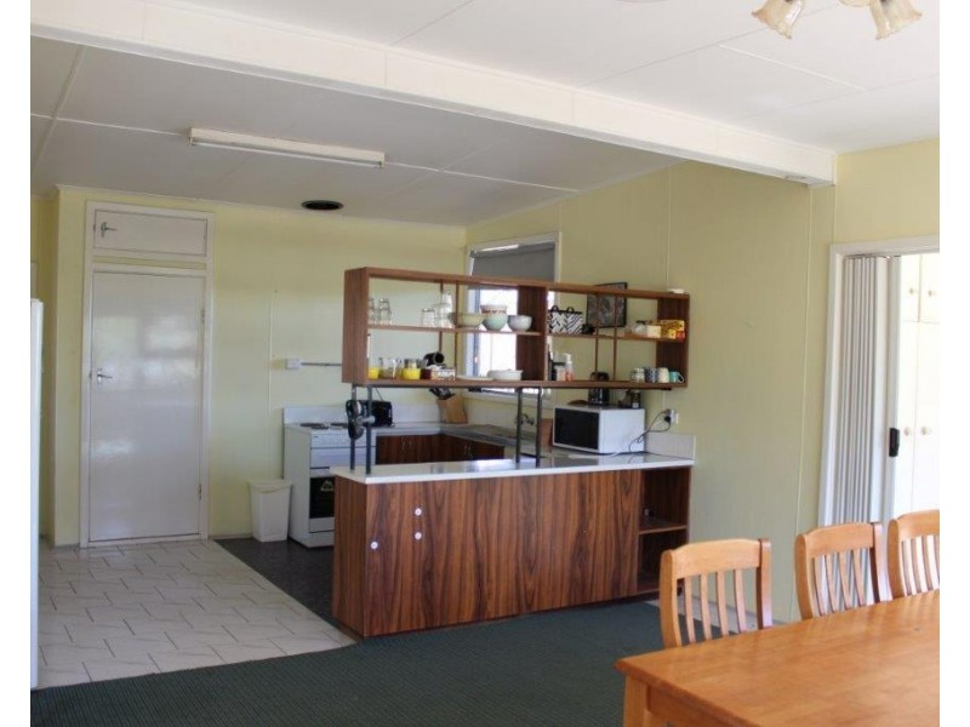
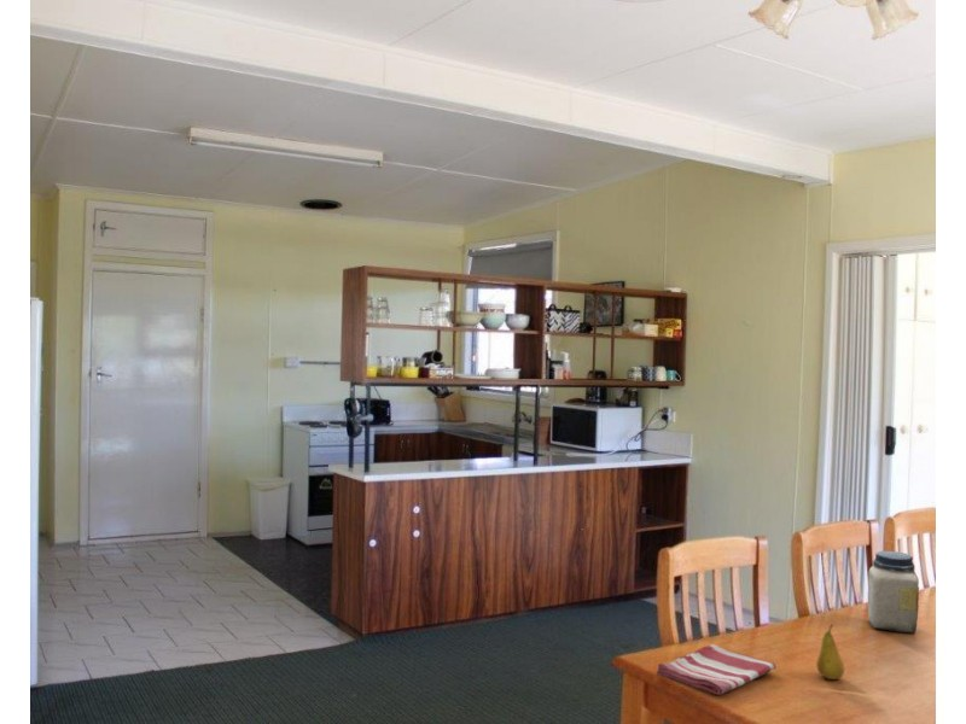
+ fruit (831, 650)
+ dish towel (716, 667)
+ jar (892, 590)
